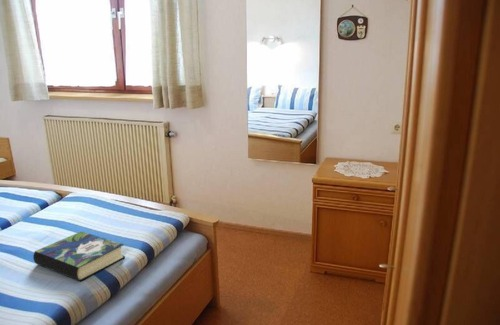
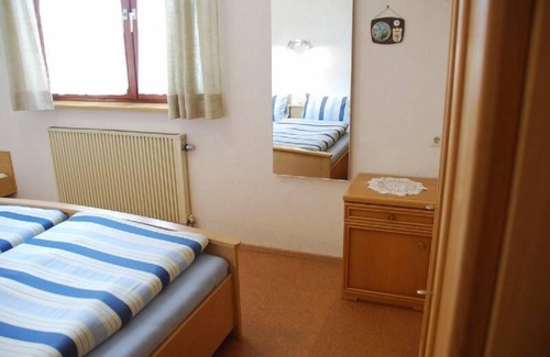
- book (79, 254)
